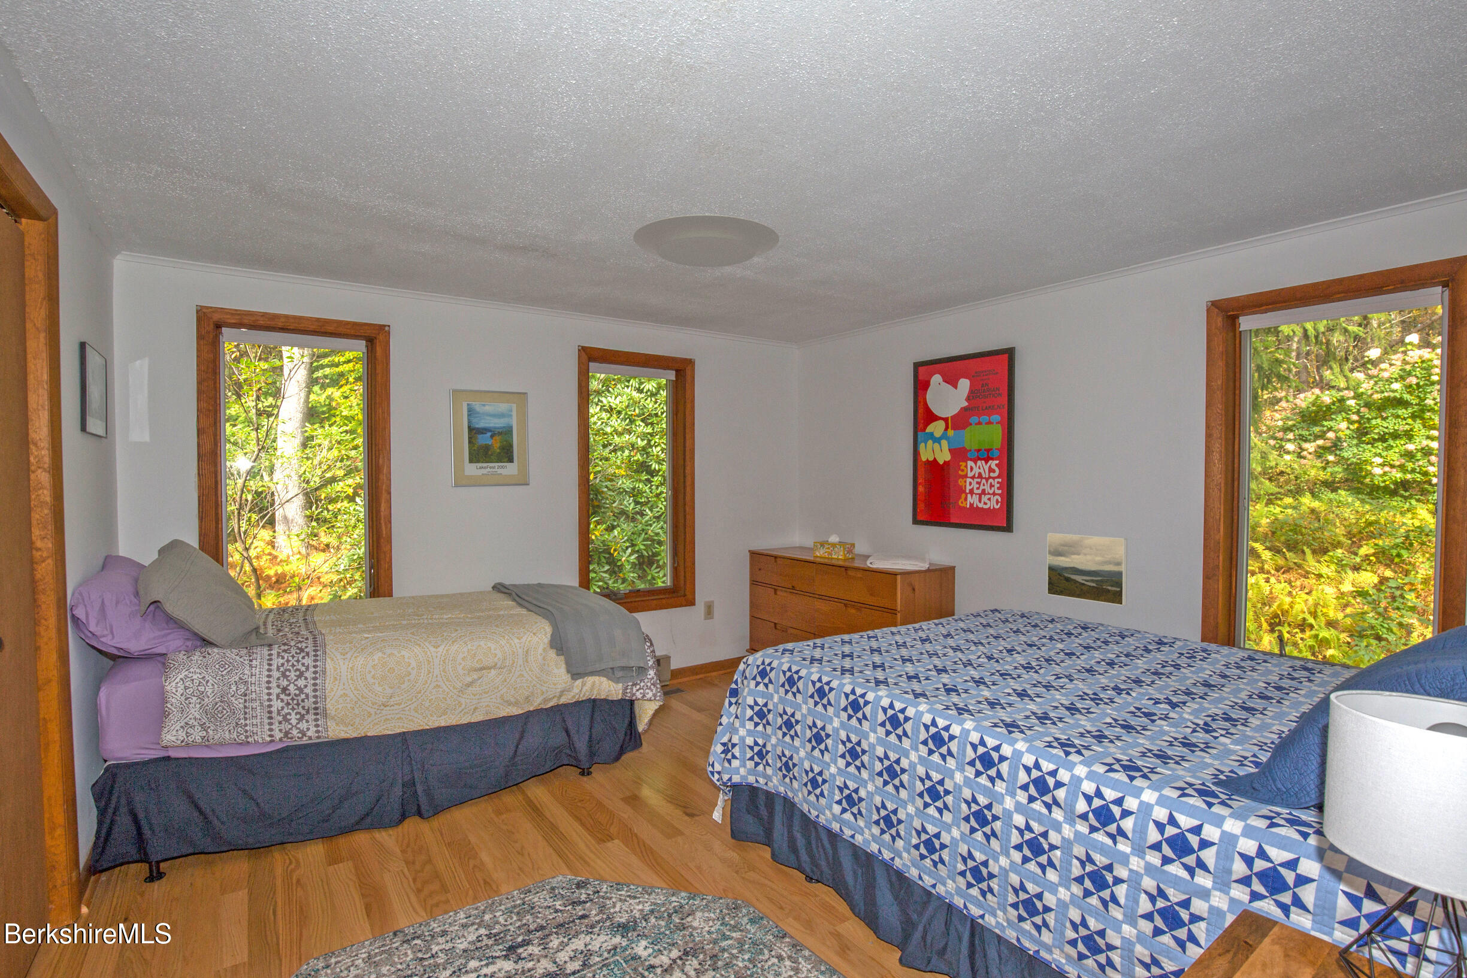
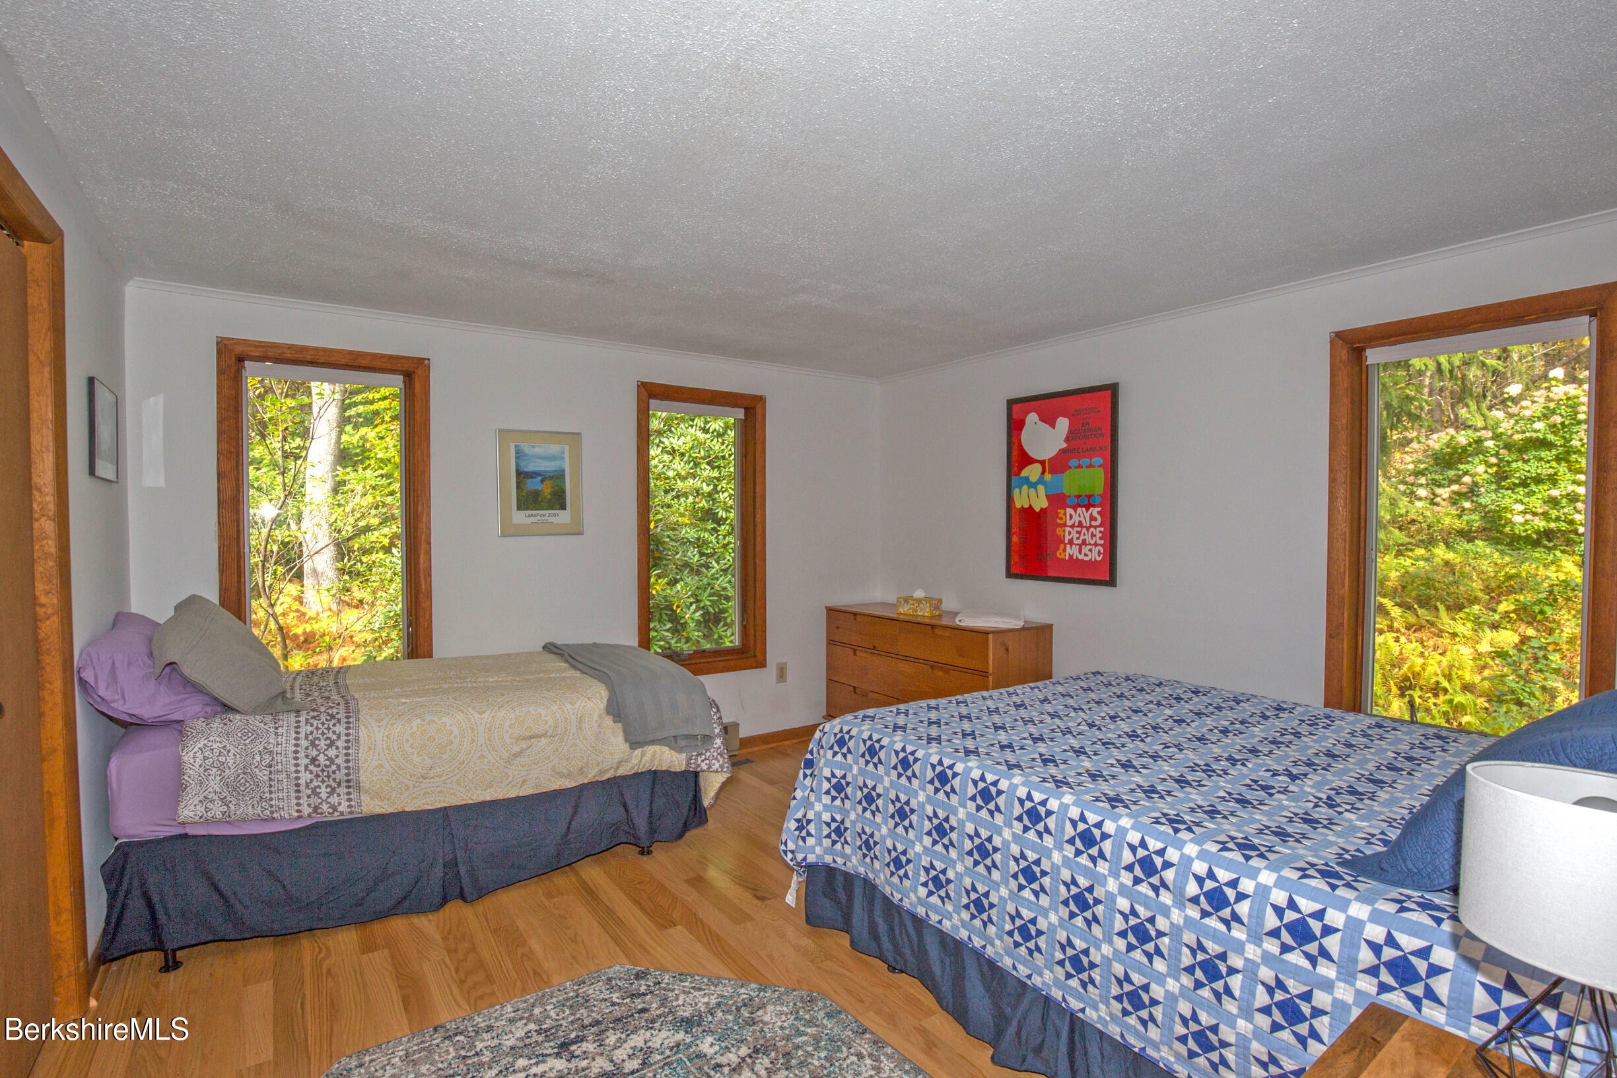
- ceiling light (706, 247)
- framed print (1085, 568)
